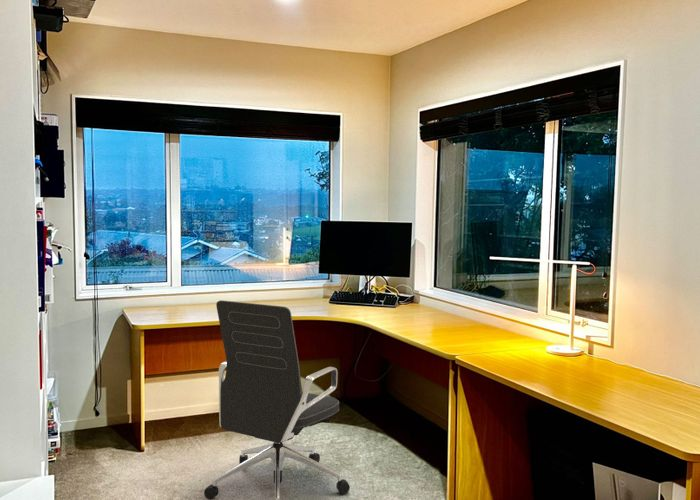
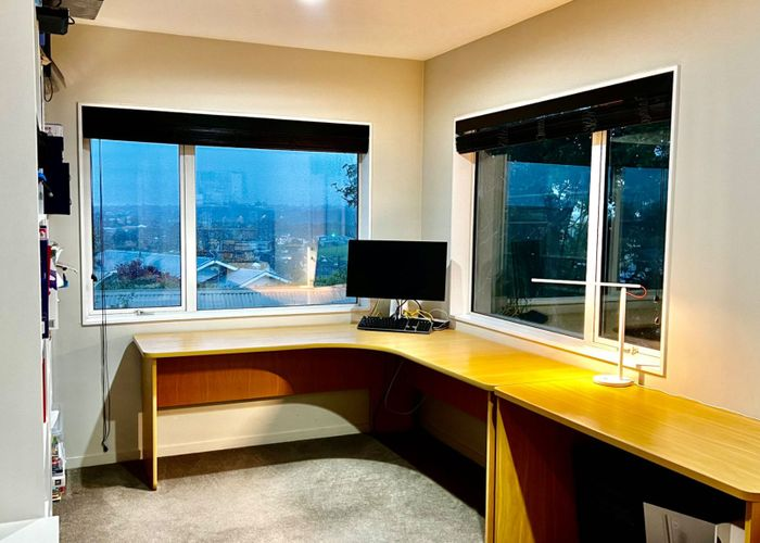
- office chair (281, 391)
